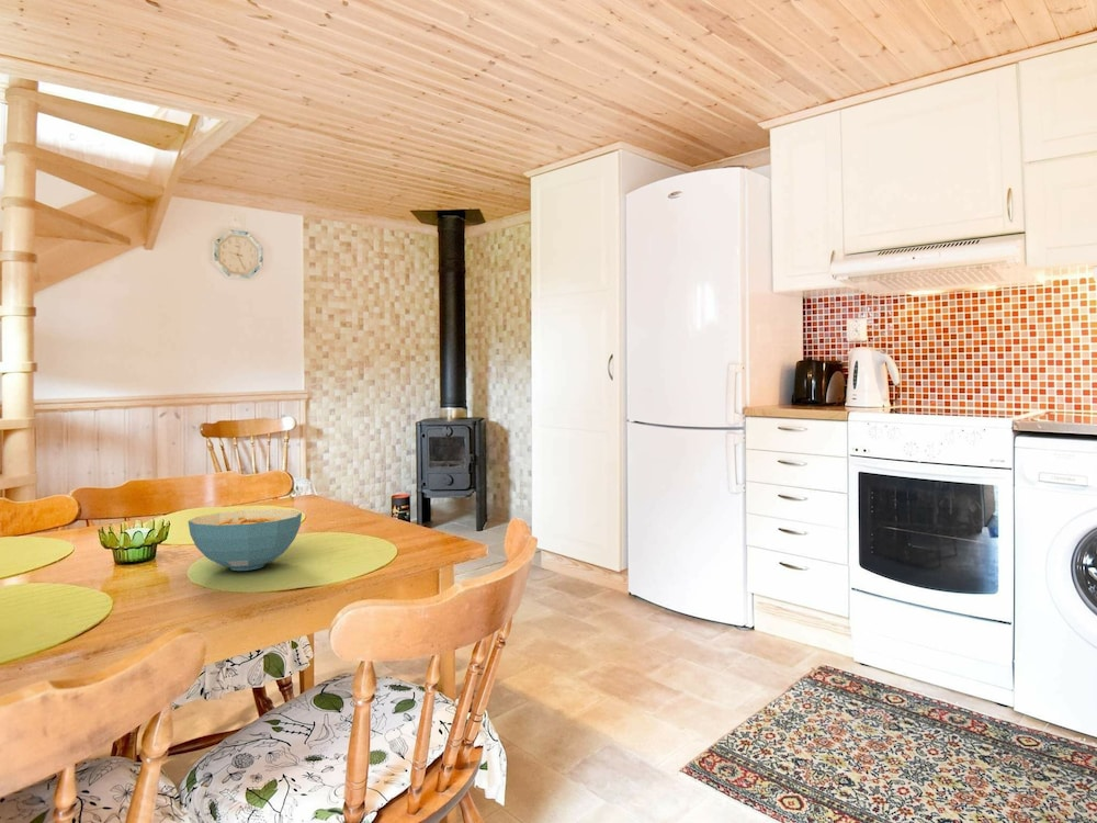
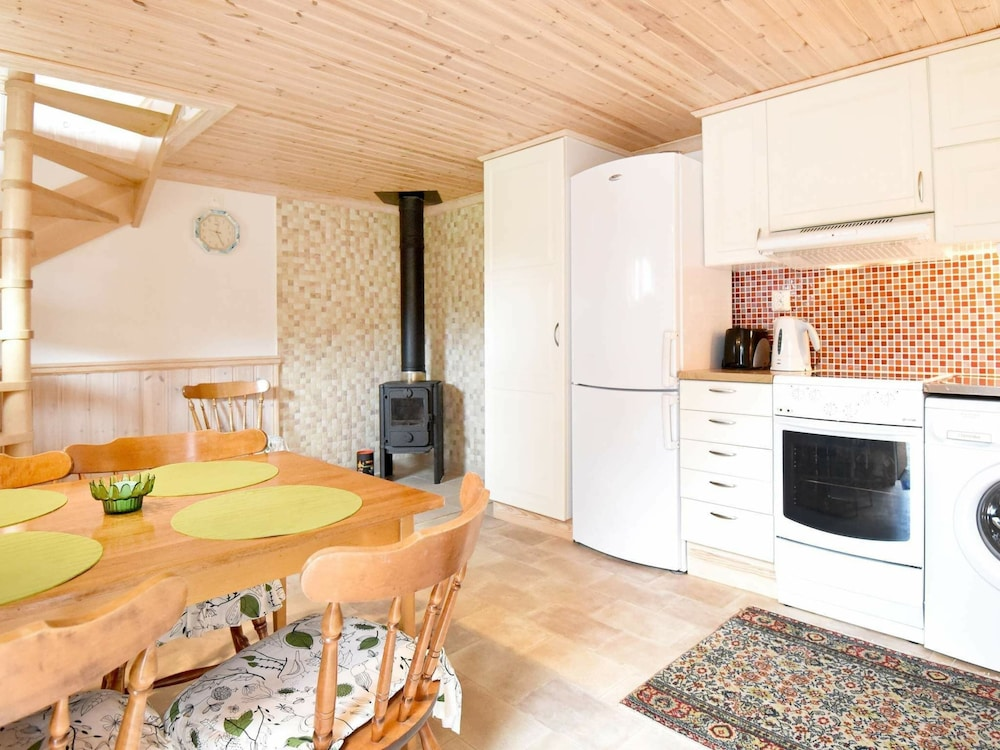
- cereal bowl (247, 541)
